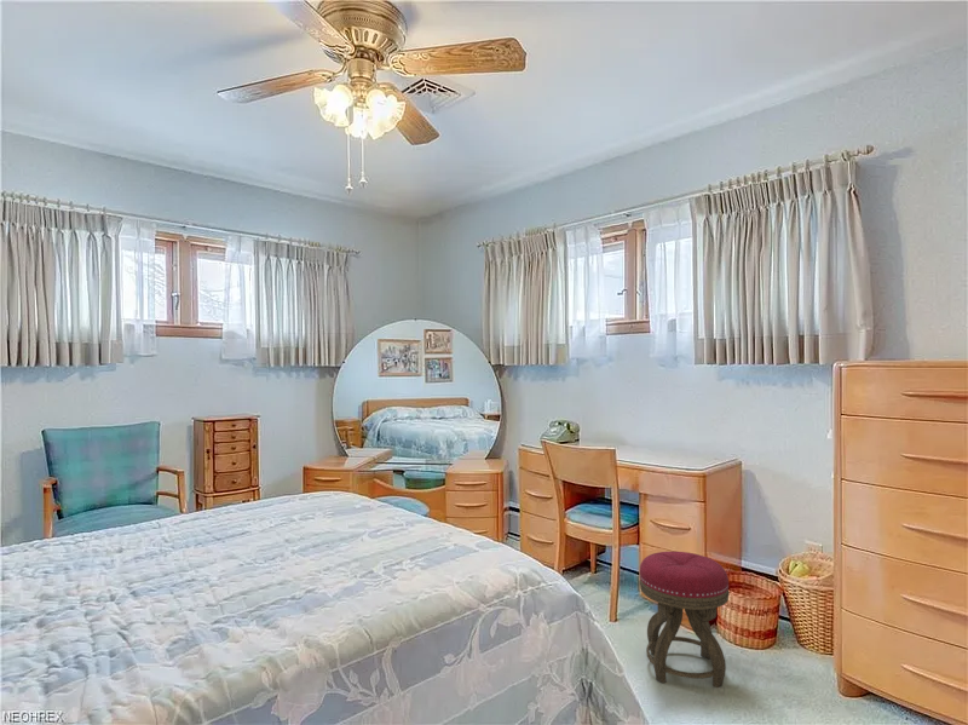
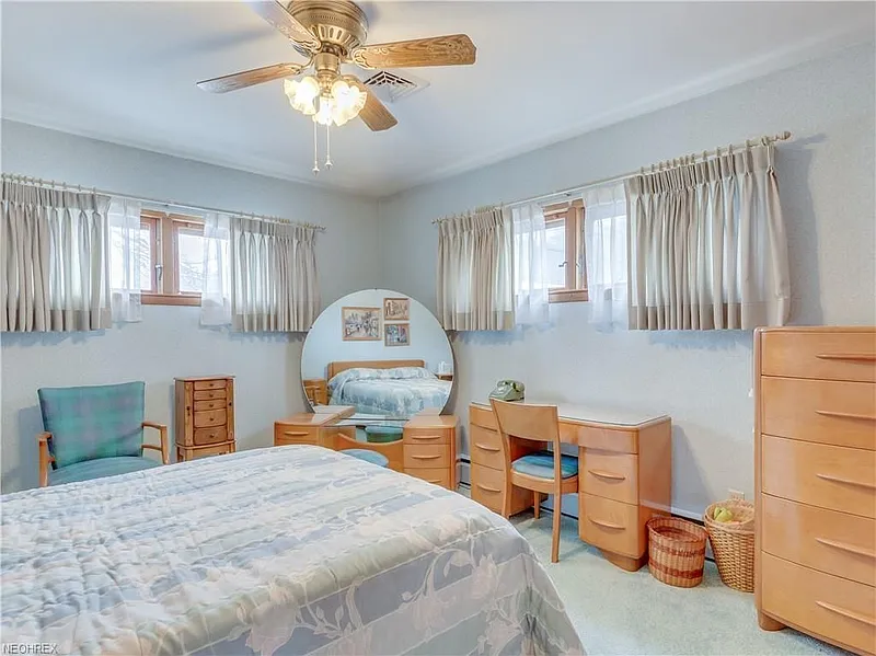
- stool (681, 614)
